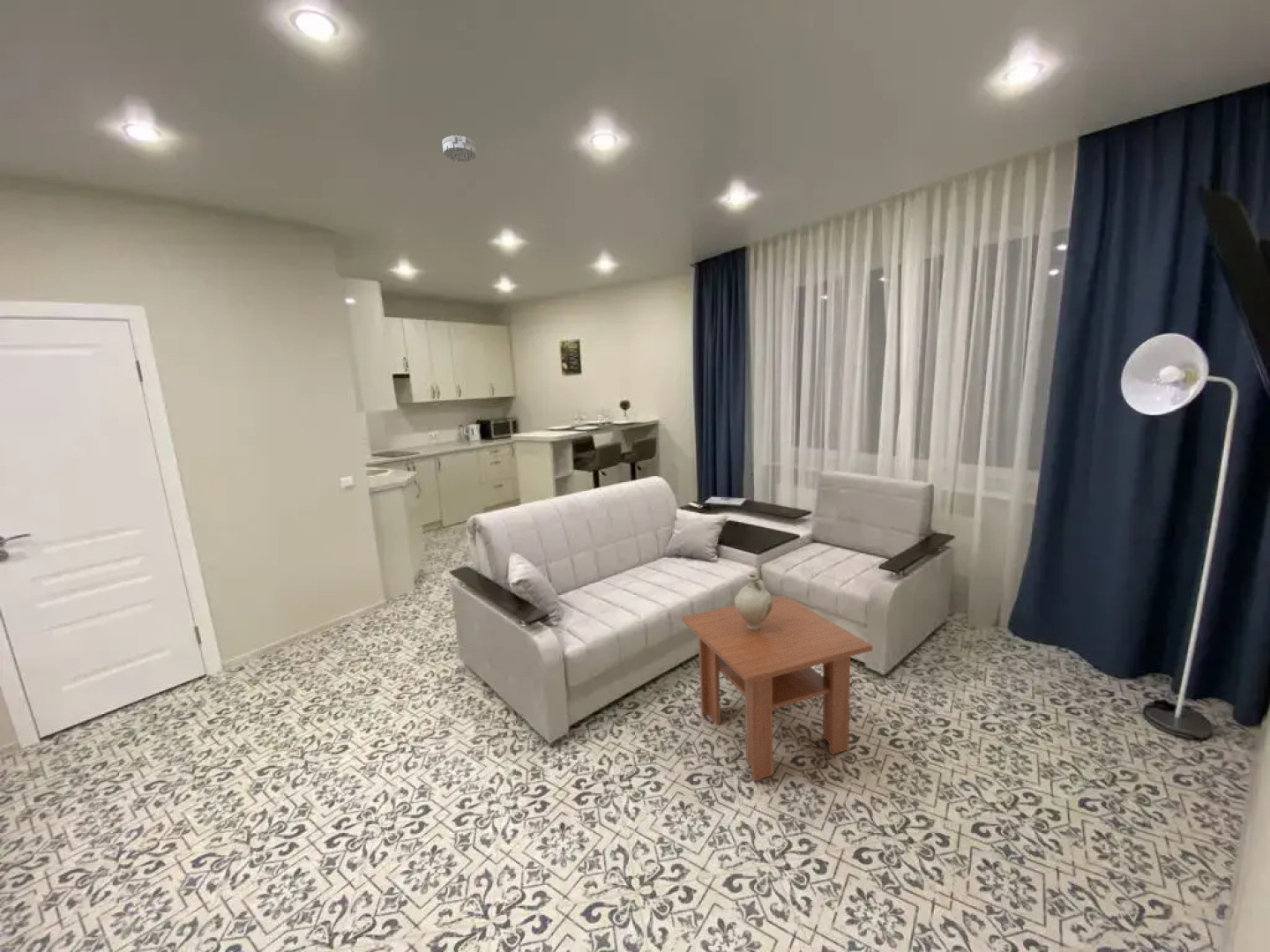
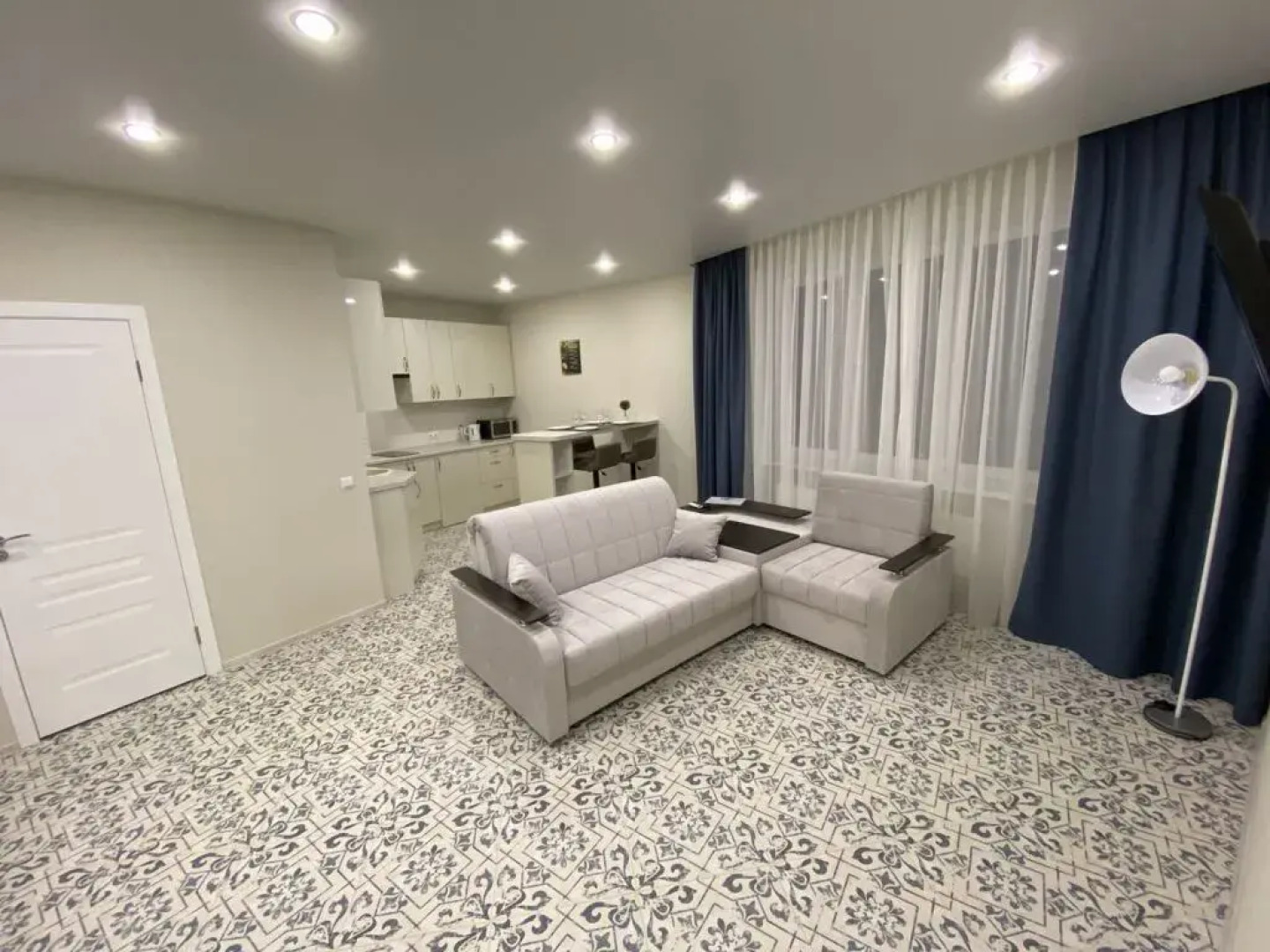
- smoke detector (459, 148)
- decorative vase (753, 600)
- coffee table (769, 681)
